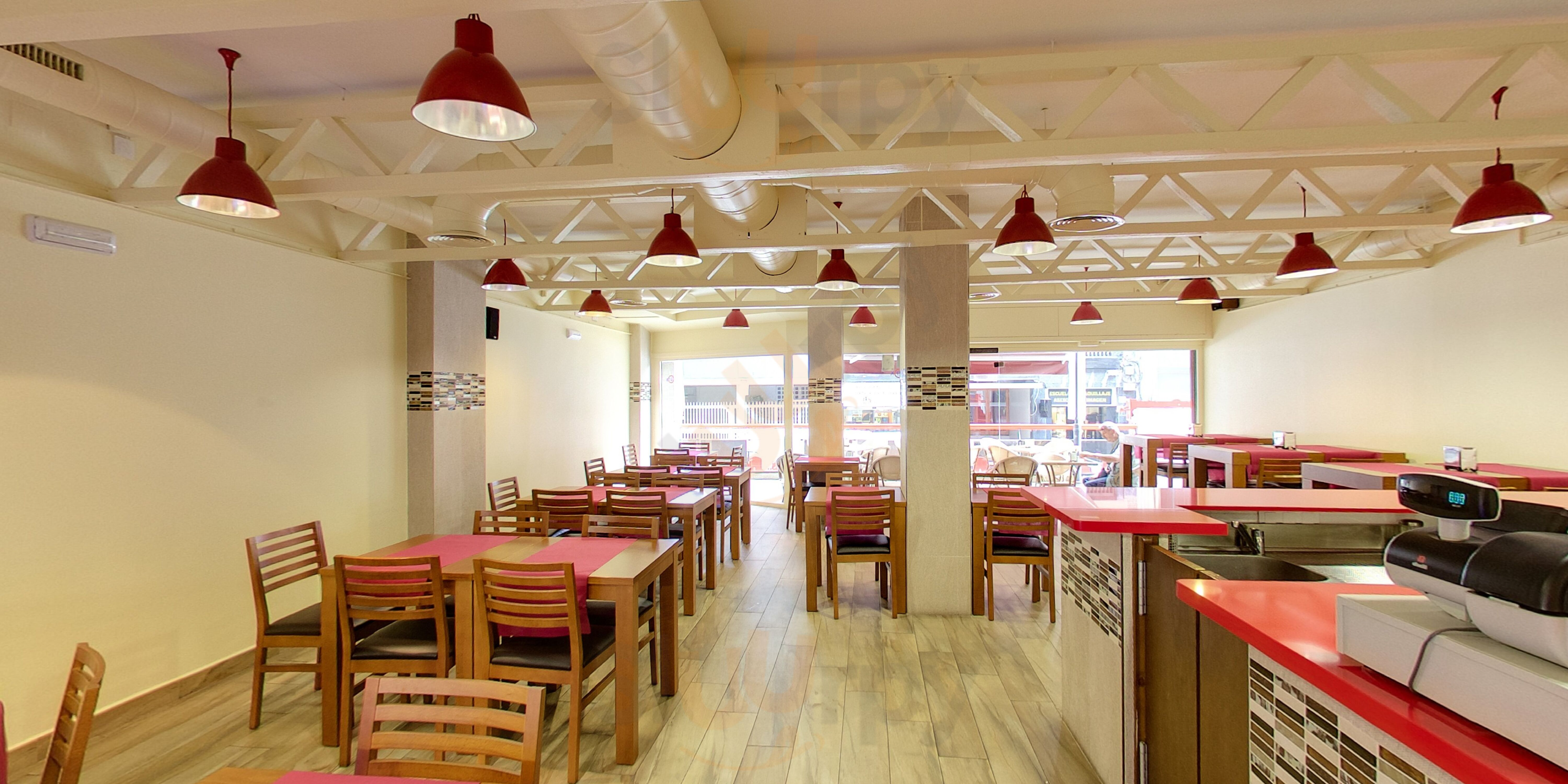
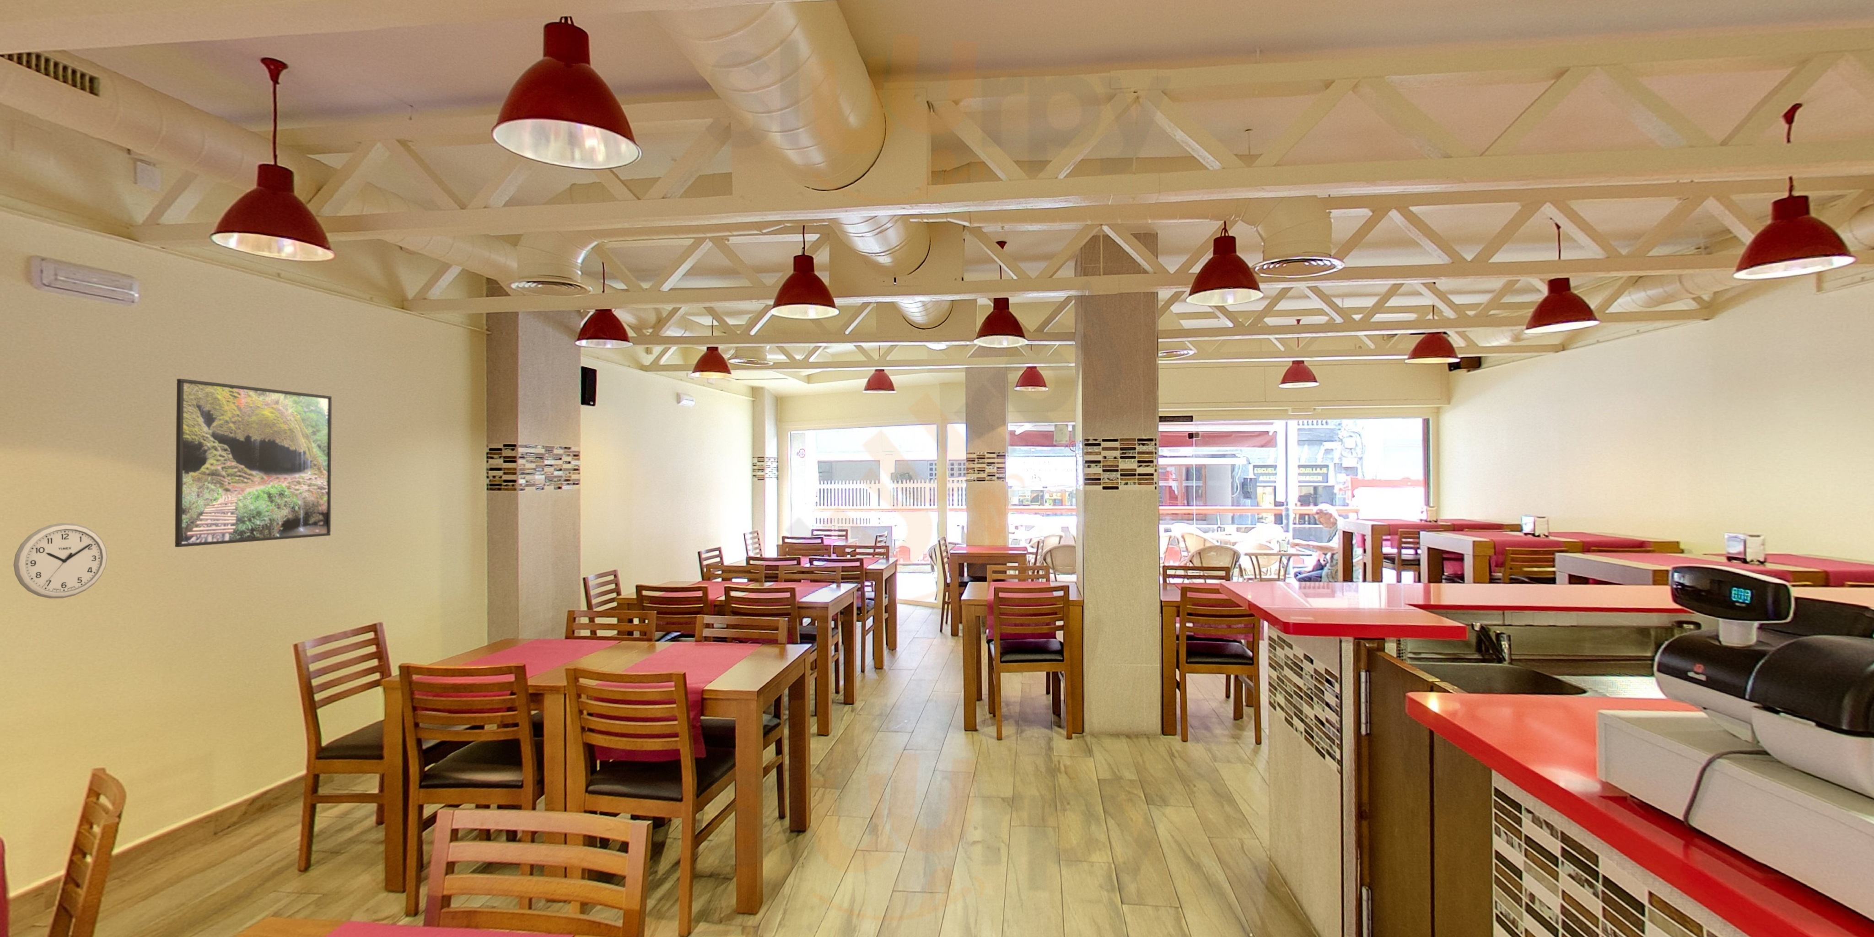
+ wall clock (63, 561)
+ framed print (261, 465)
